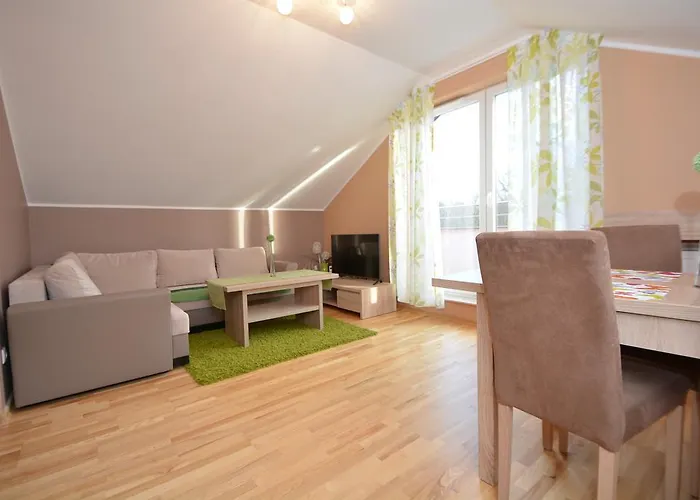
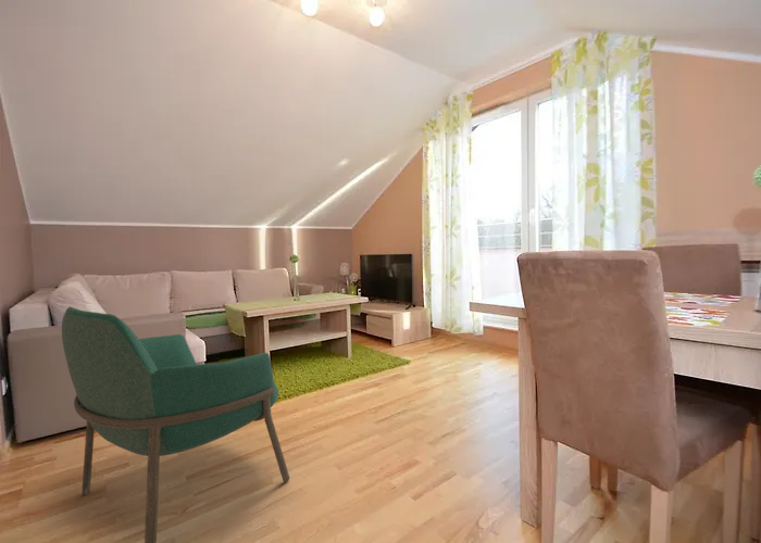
+ armchair (182, 392)
